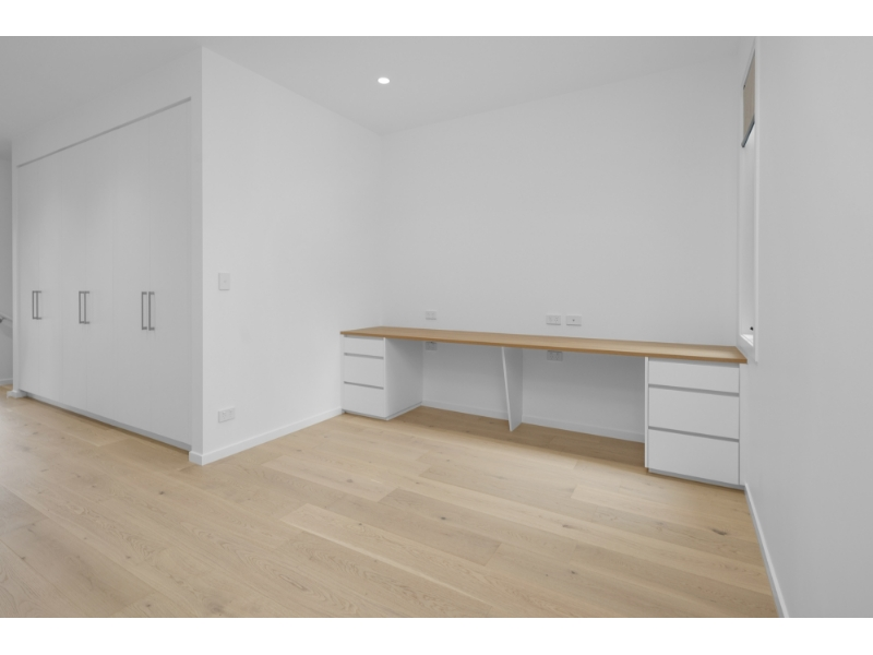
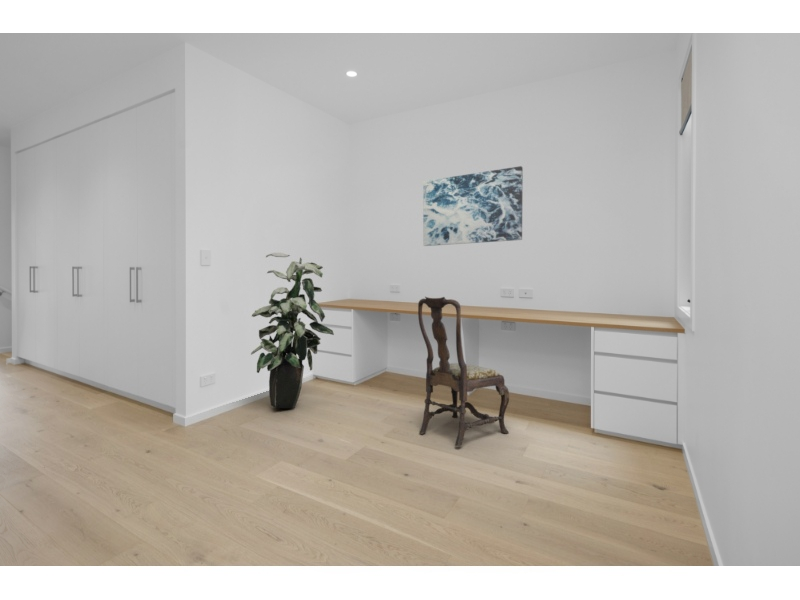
+ dining chair (461, 364)
+ wall art (470, 208)
+ indoor plant (288, 329)
